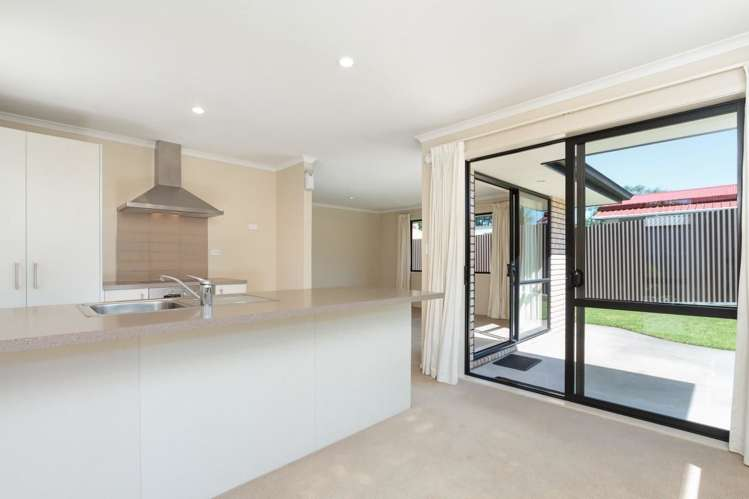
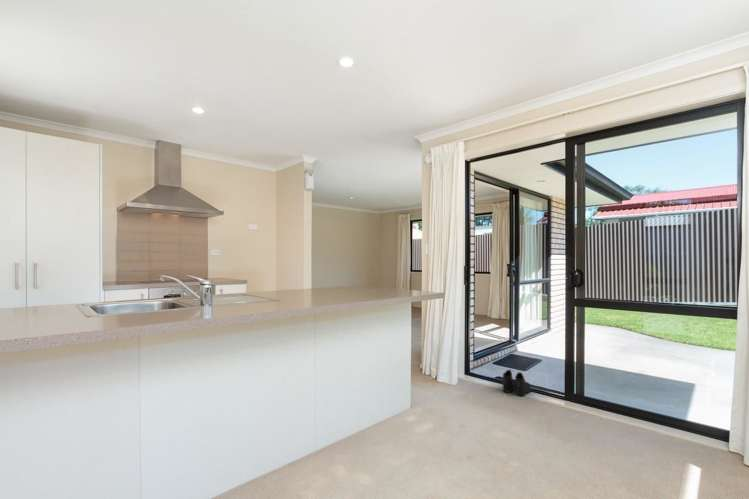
+ boots (516, 380)
